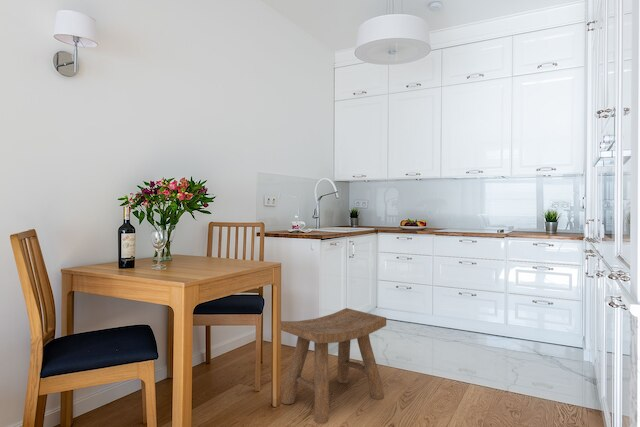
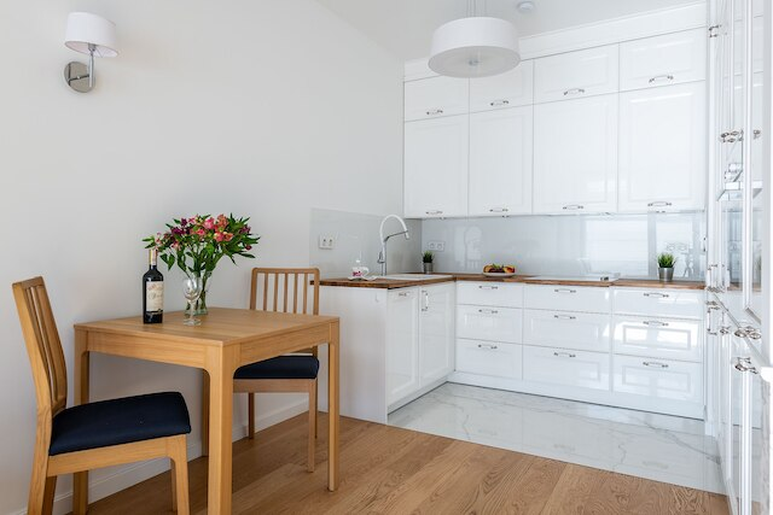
- stool (338, 359)
